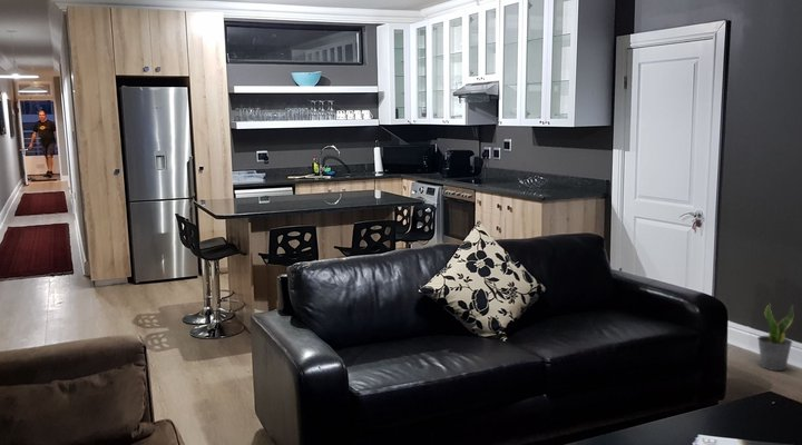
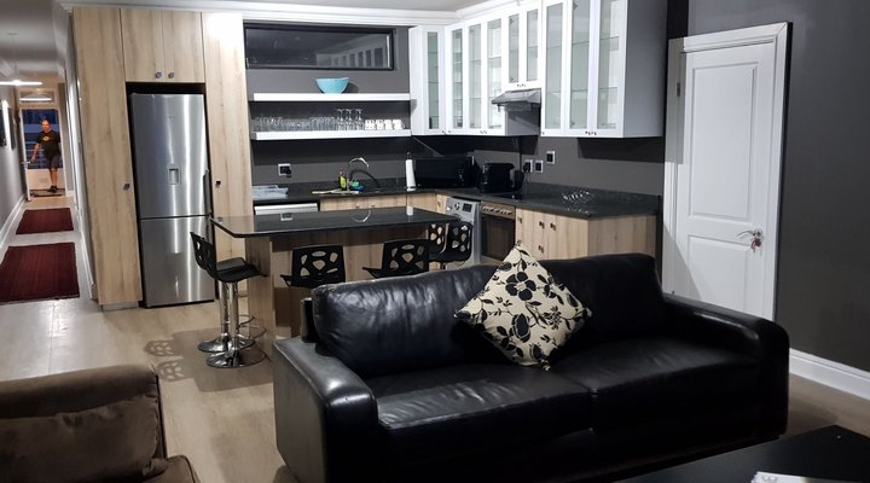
- potted plant (774, 334)
